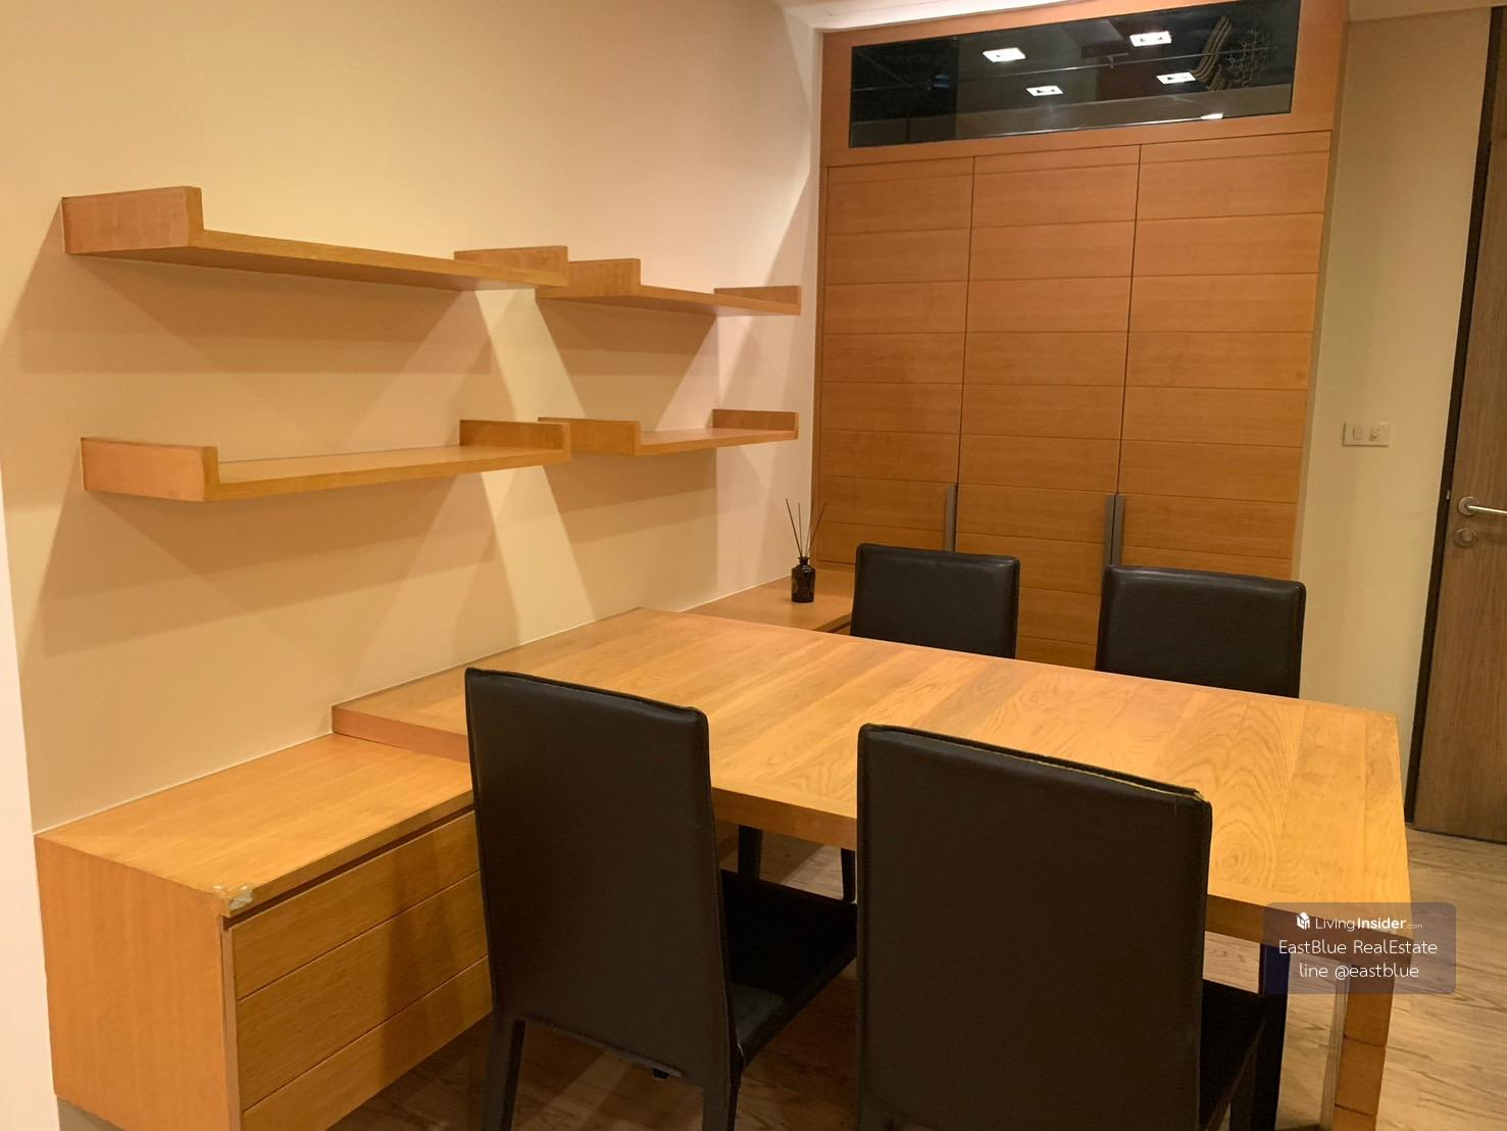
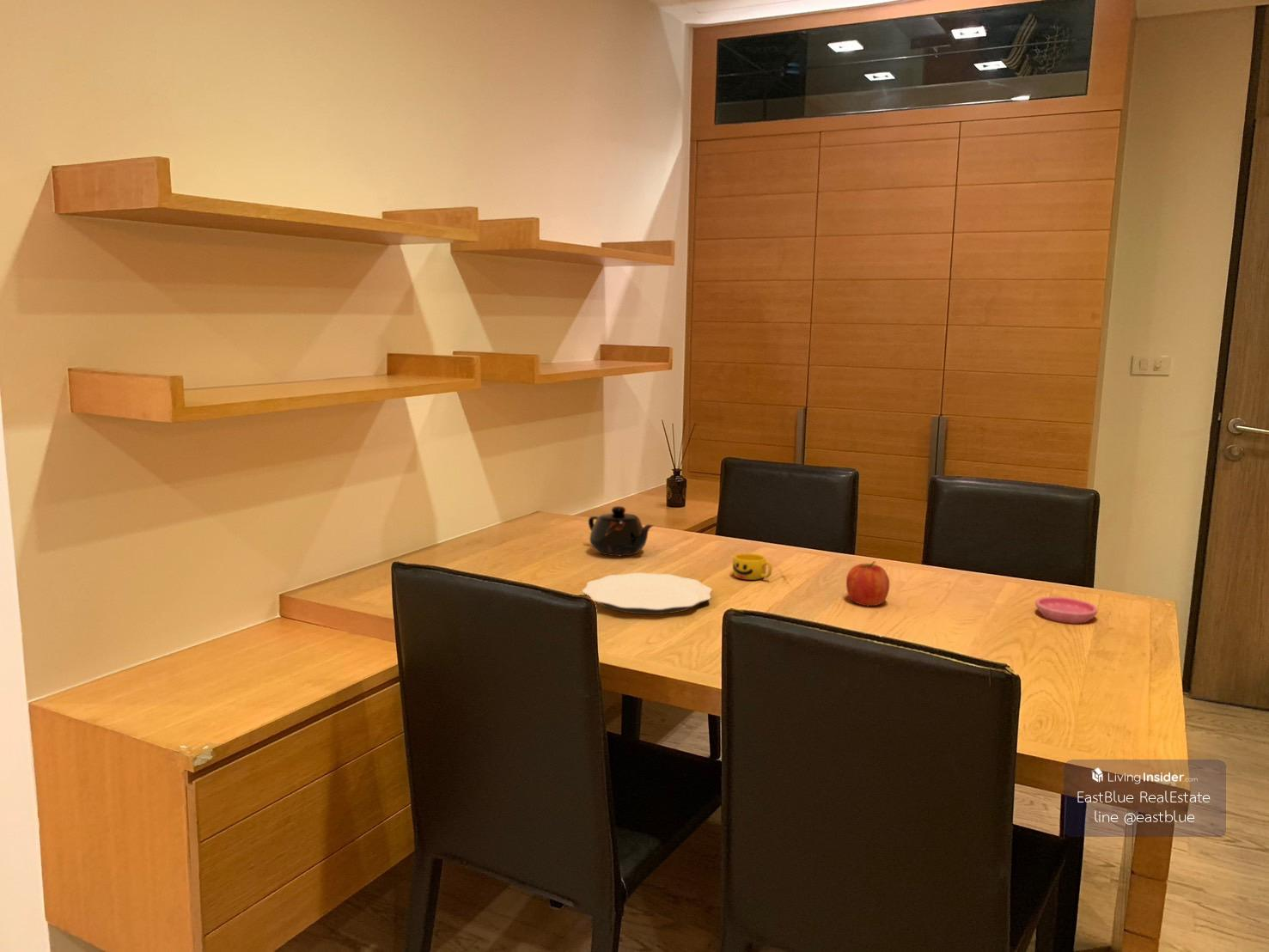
+ plate (647, 594)
+ cup (753, 567)
+ fruit (867, 582)
+ teapot (619, 529)
+ saucer (1065, 611)
